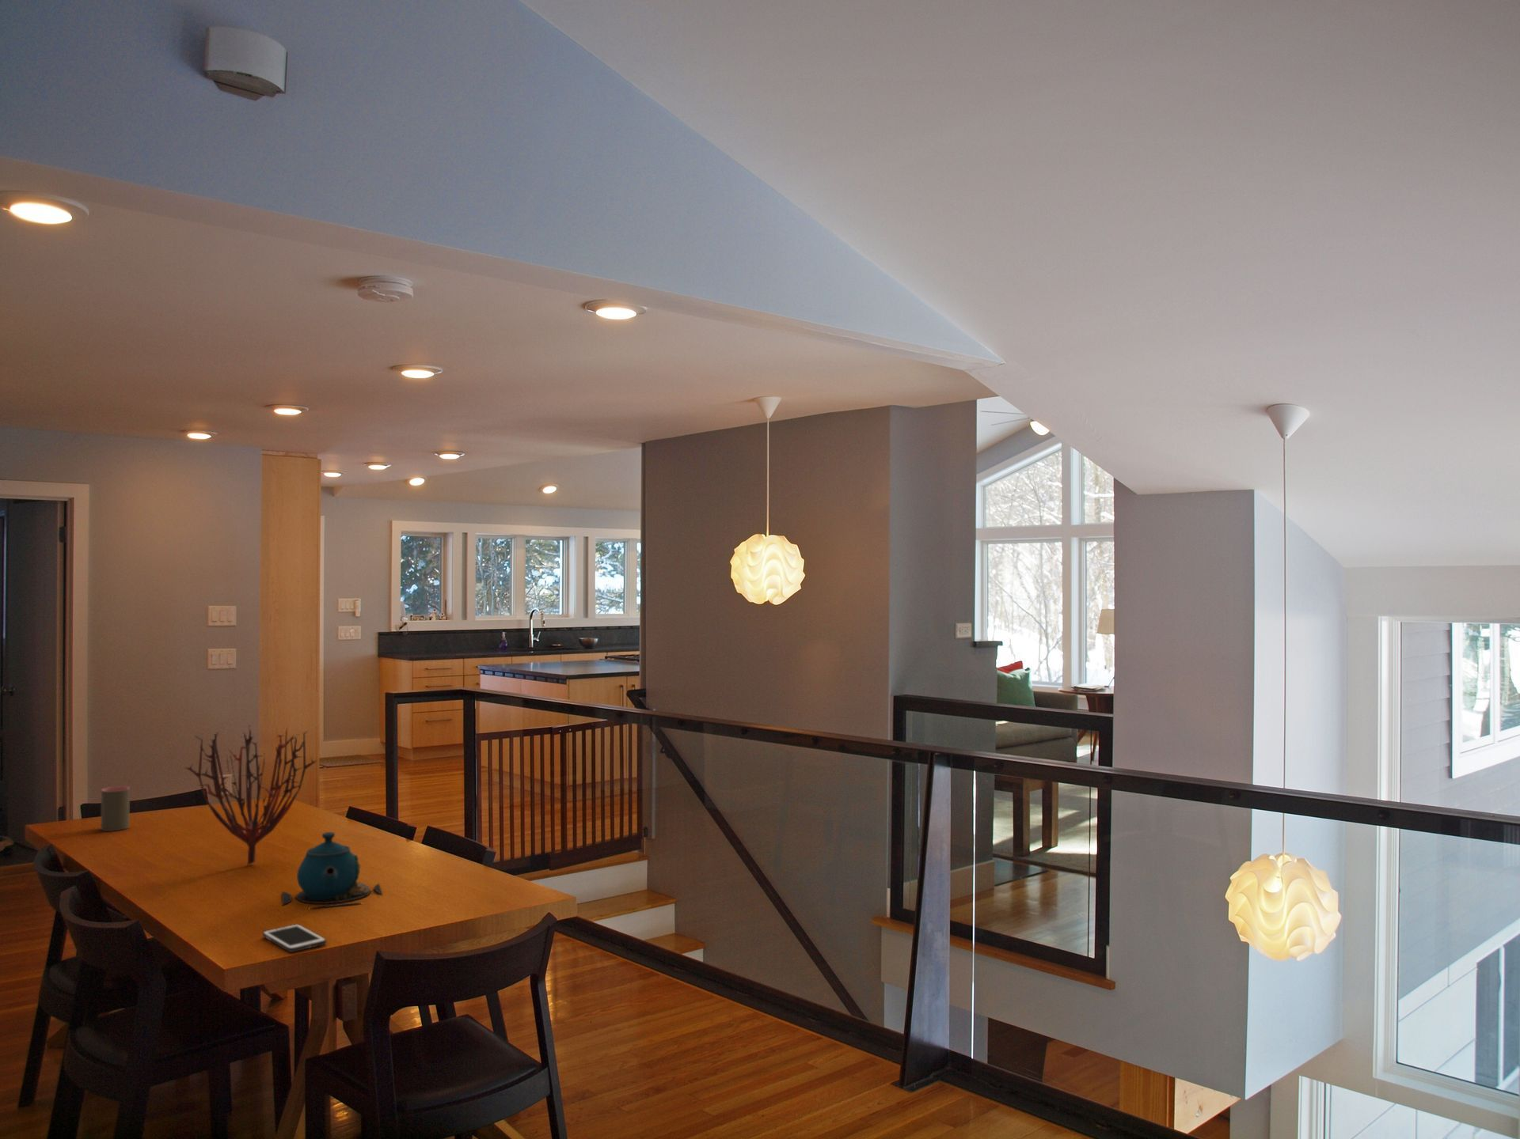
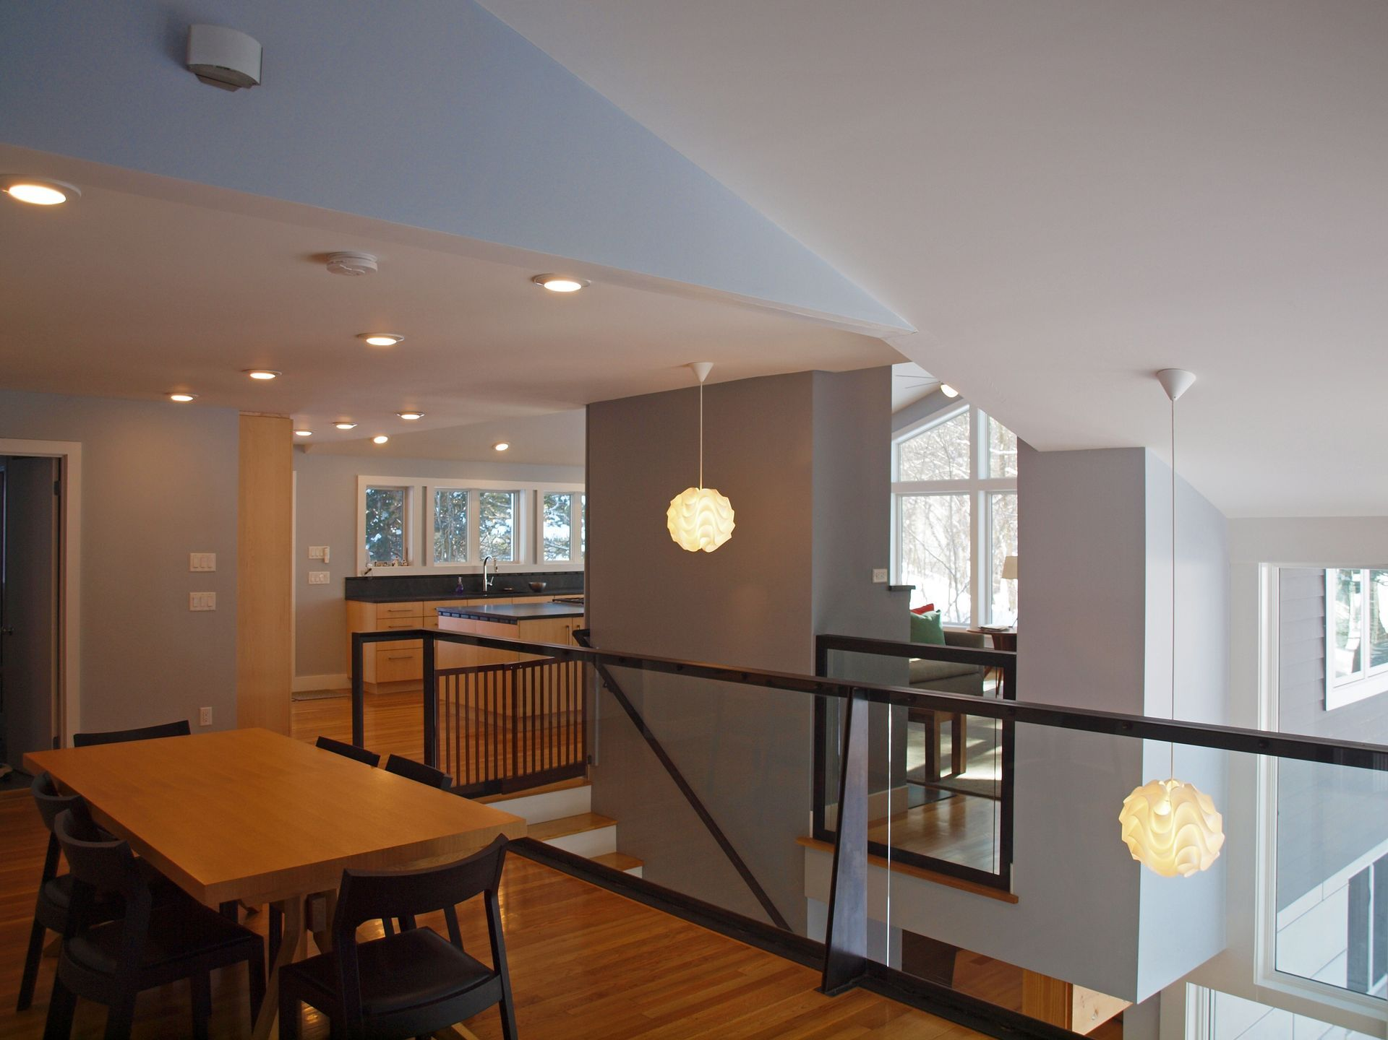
- teapot (332, 863)
- plant (251, 797)
- cell phone (293, 937)
- cup (115, 809)
